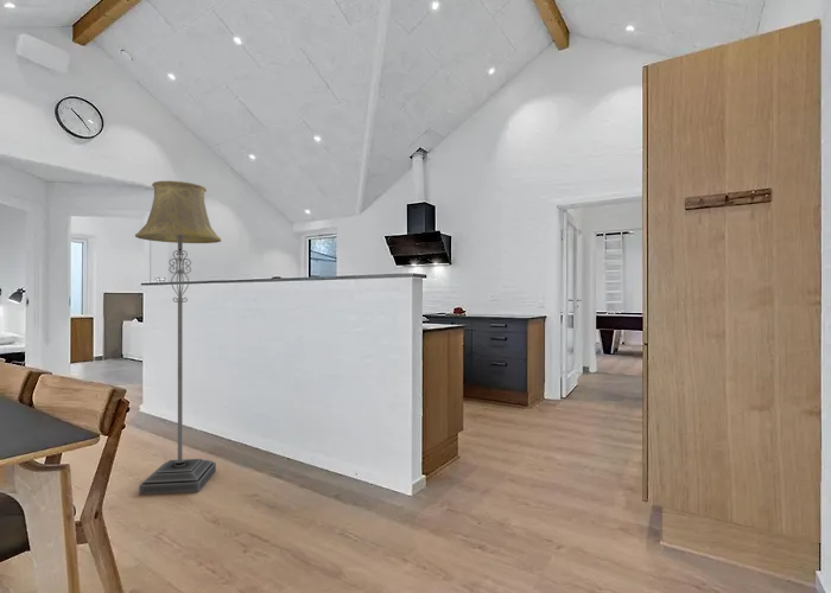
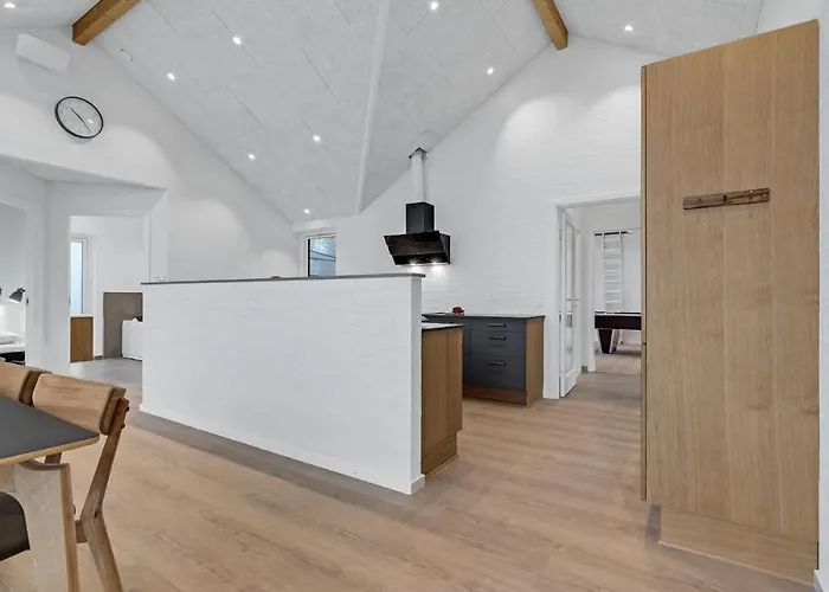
- floor lamp (179, 334)
